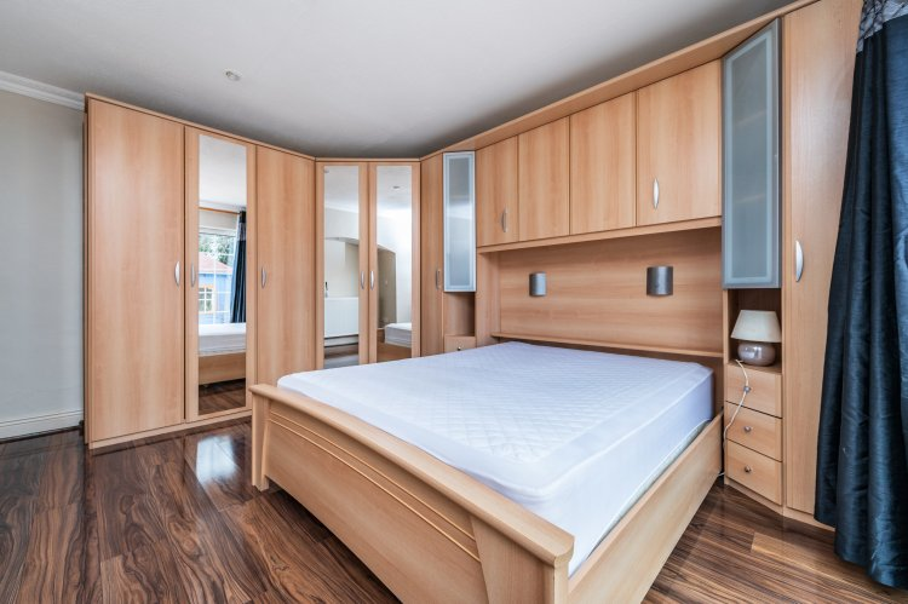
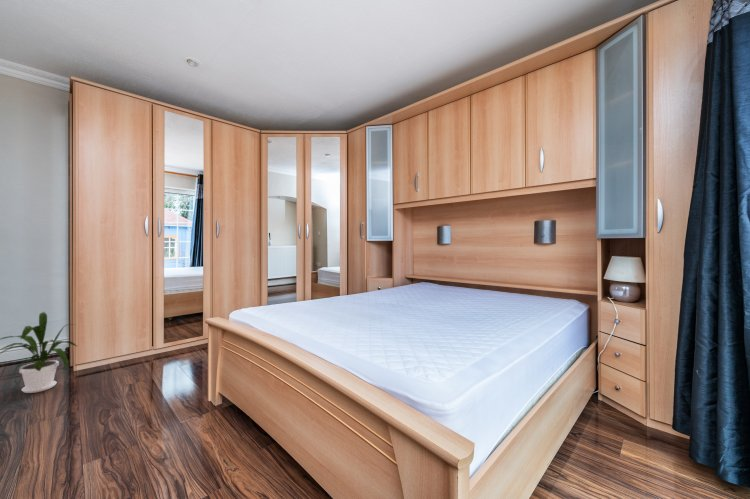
+ house plant (37, 351)
